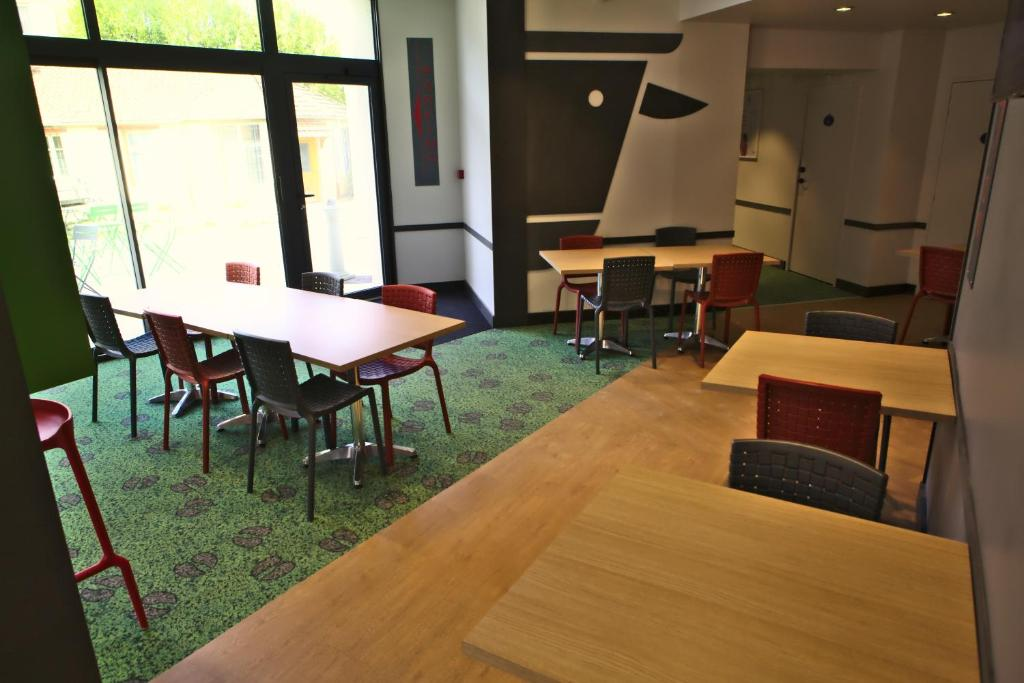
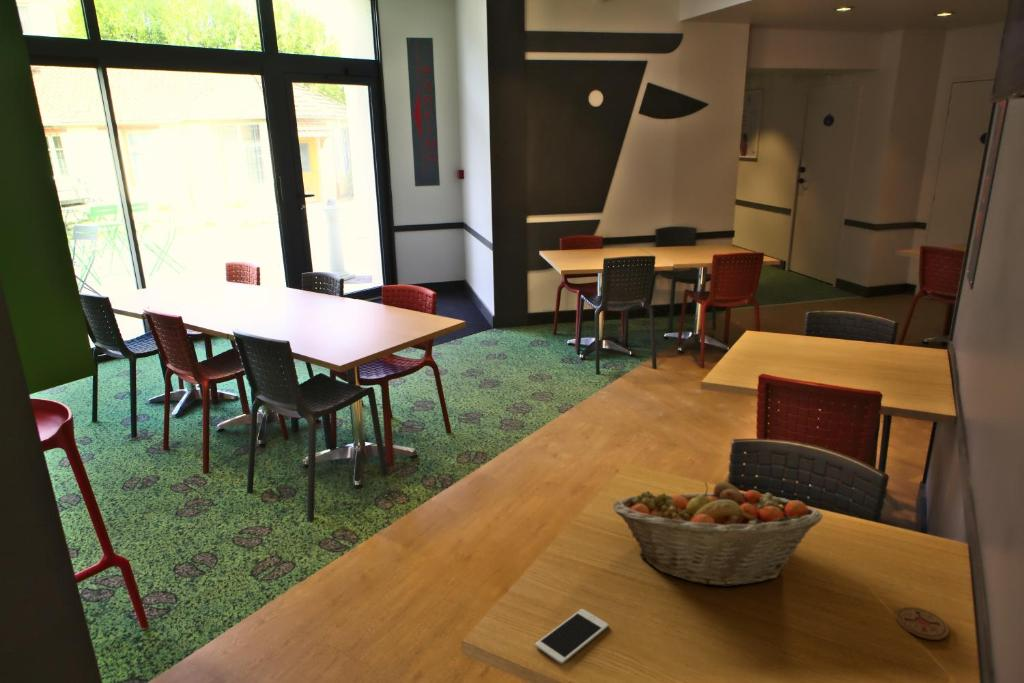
+ fruit basket (713, 523)
+ coaster (921, 623)
+ cell phone (572, 634)
